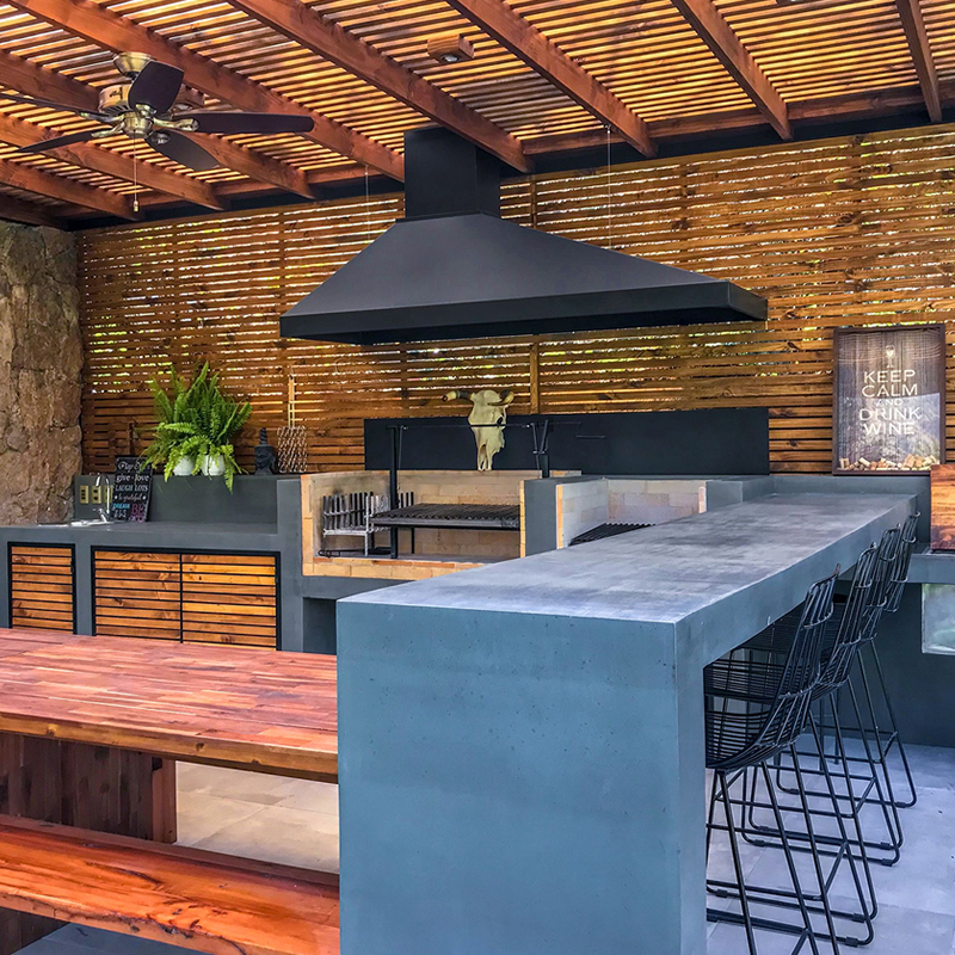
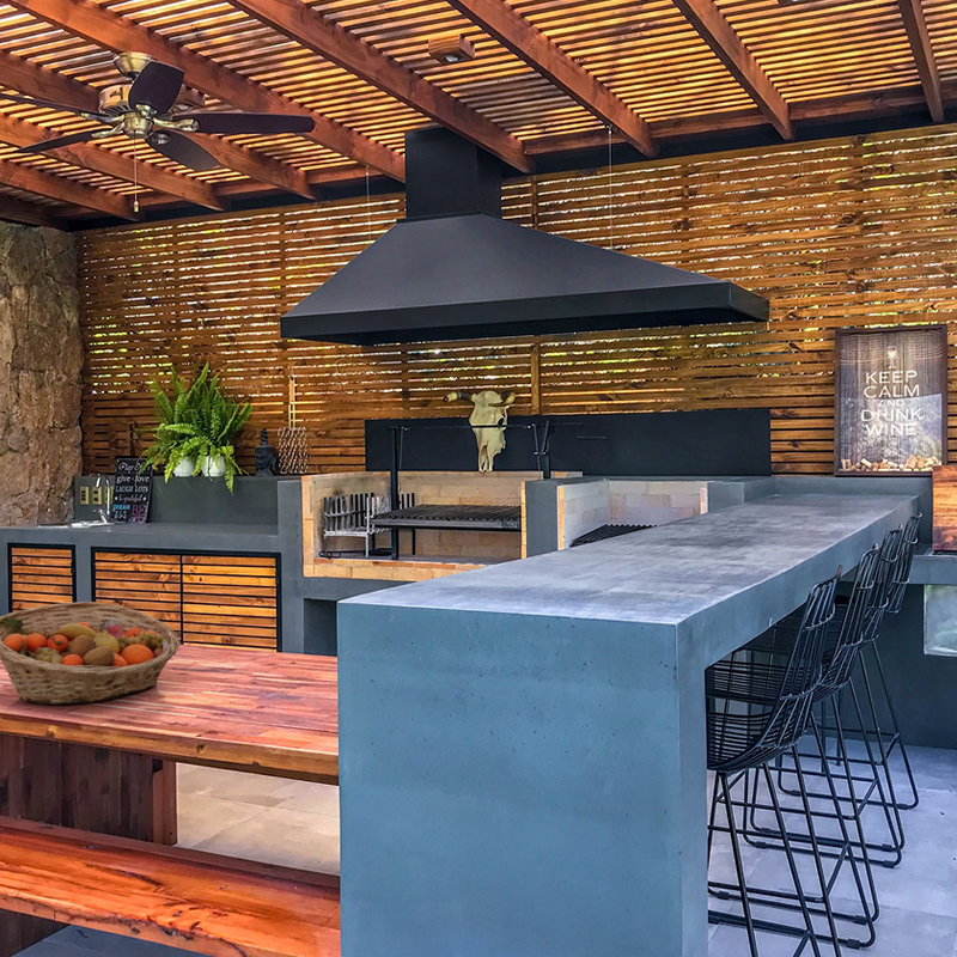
+ fruit basket (85, 650)
